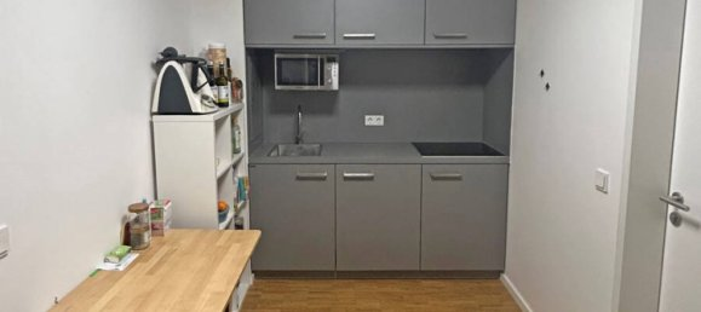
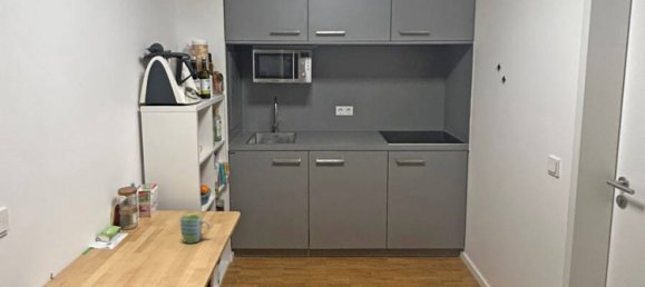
+ mug (195, 228)
